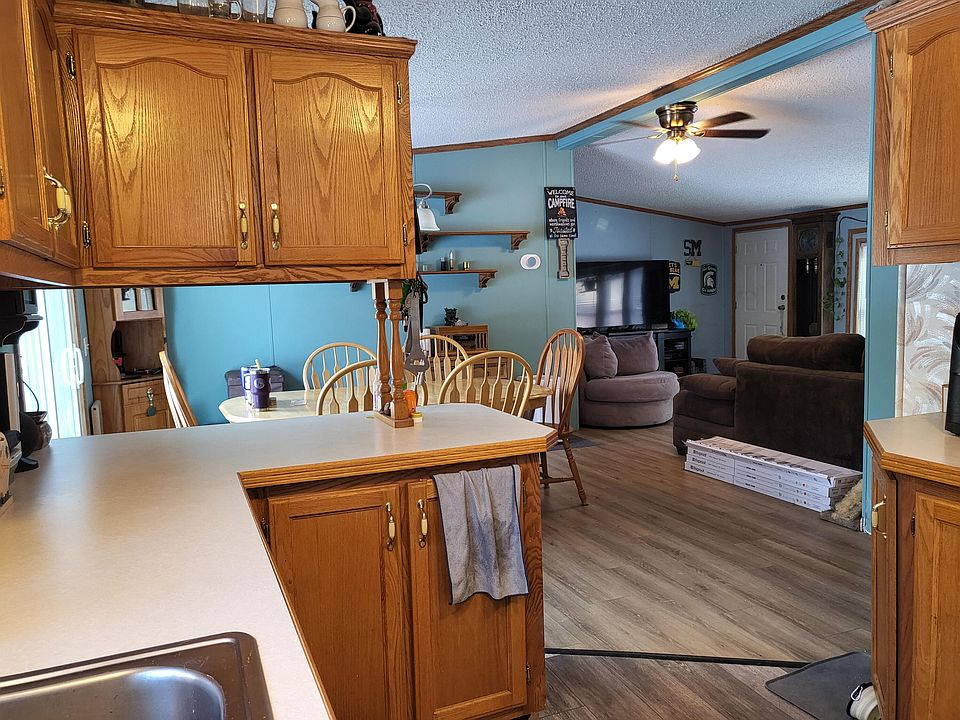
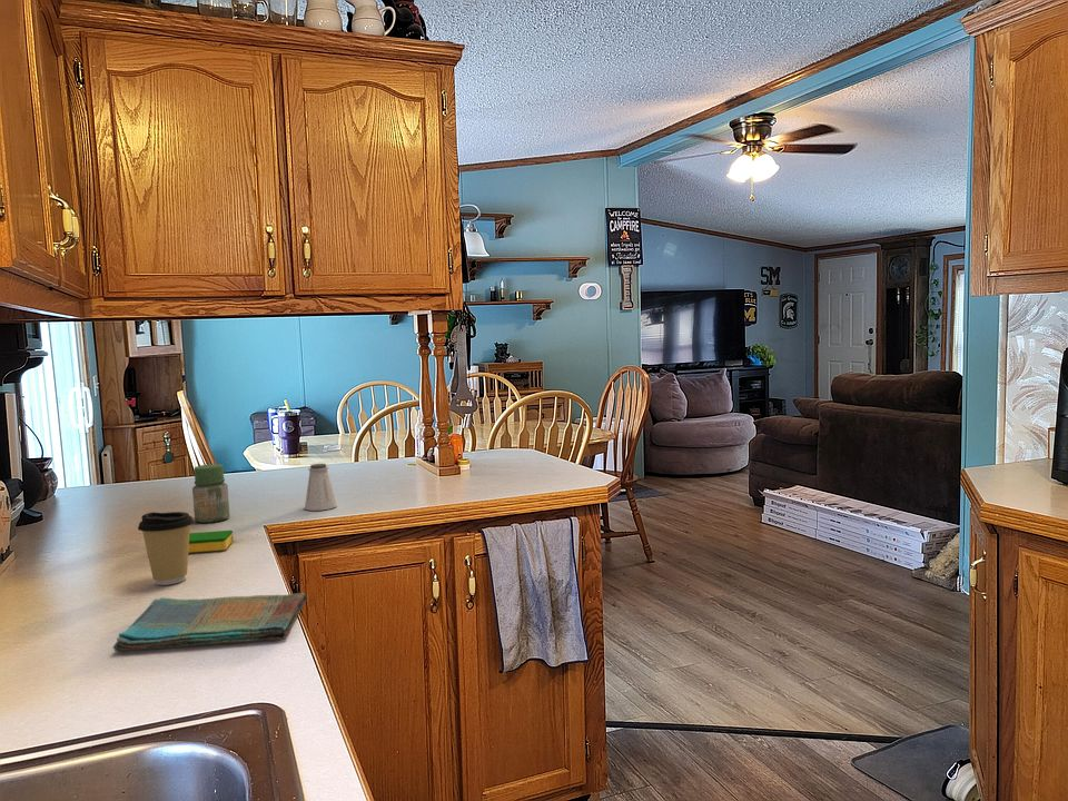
+ coffee cup (168, 546)
+ jar (210, 492)
+ saltshaker (319, 485)
+ dish sponge (192, 542)
+ dish towel (216, 616)
